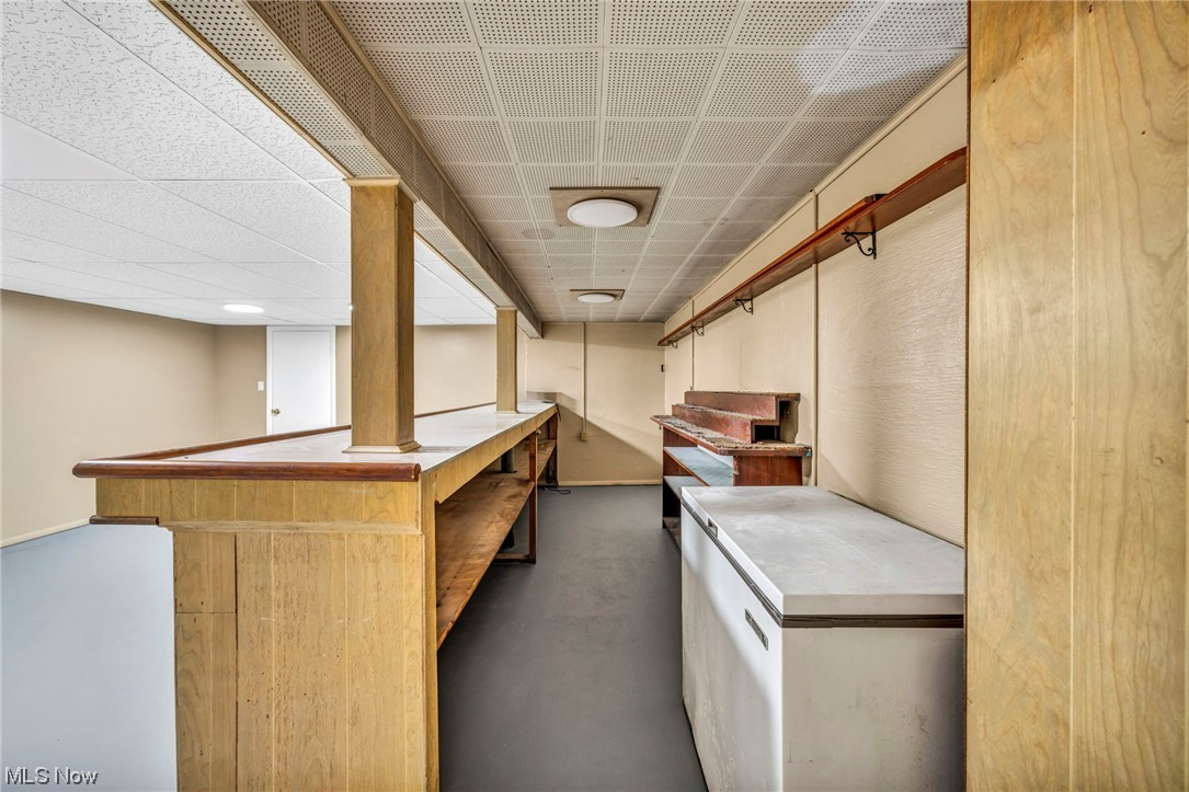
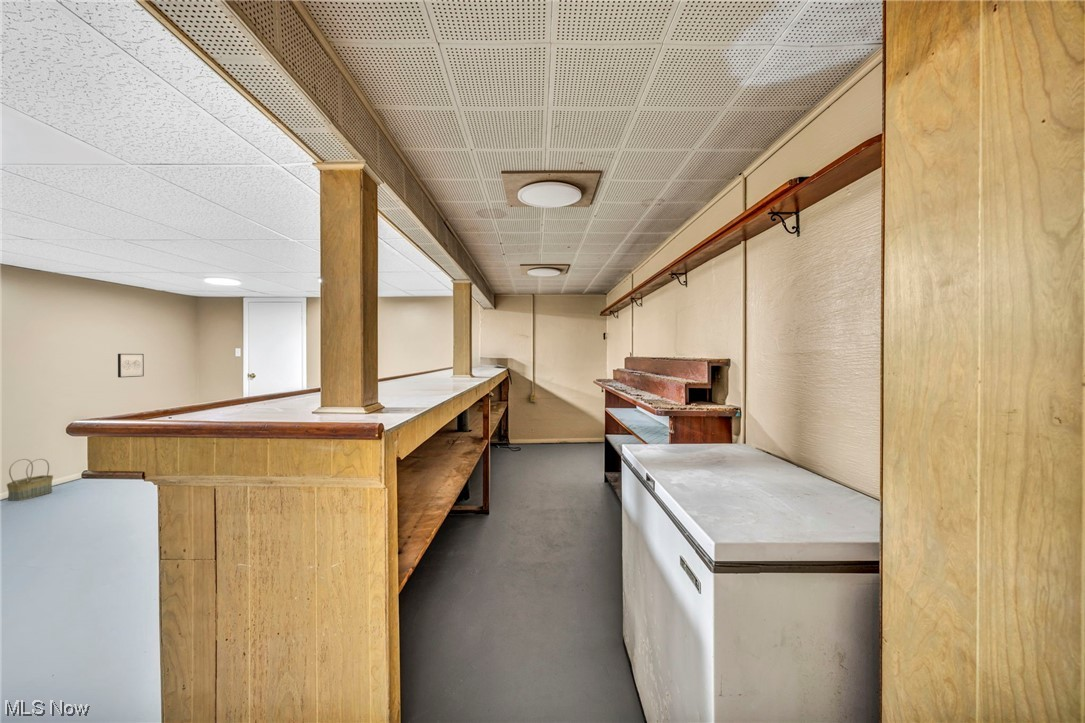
+ wall art (131, 365)
+ basket (30, 477)
